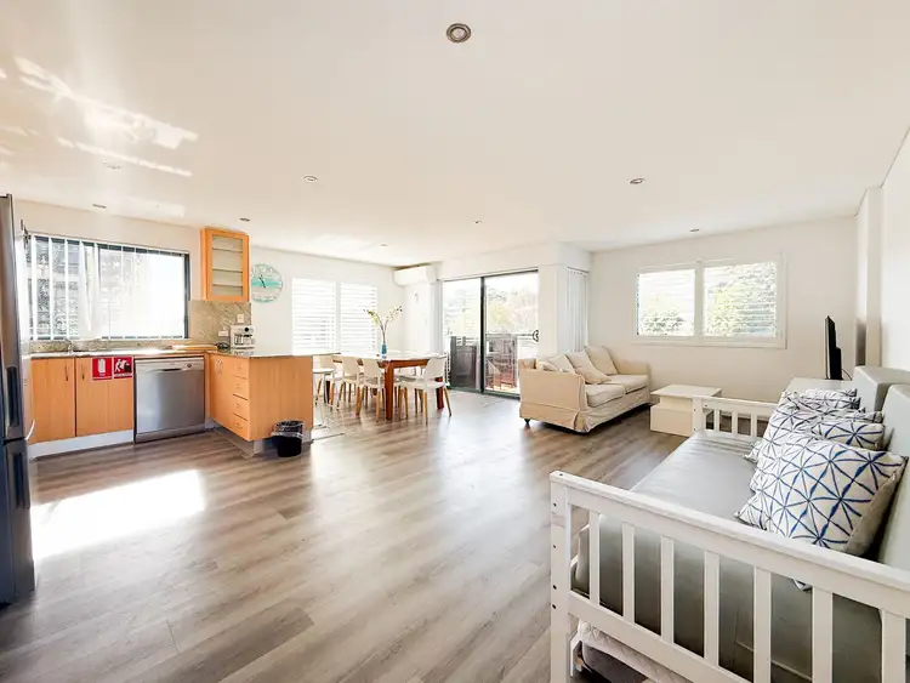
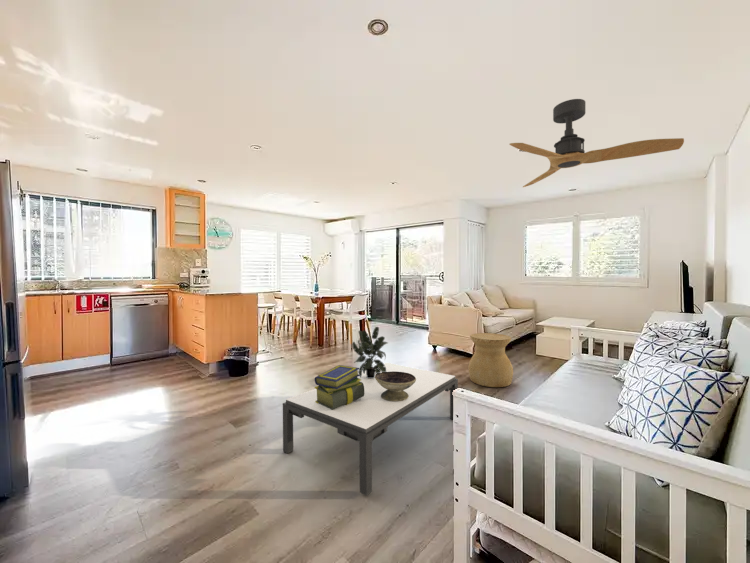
+ ceiling fan (583, 138)
+ stack of books (339, 385)
+ coffee table (379, 409)
+ side table (490, 359)
+ decorative bowl (395, 385)
+ potted plant (373, 352)
